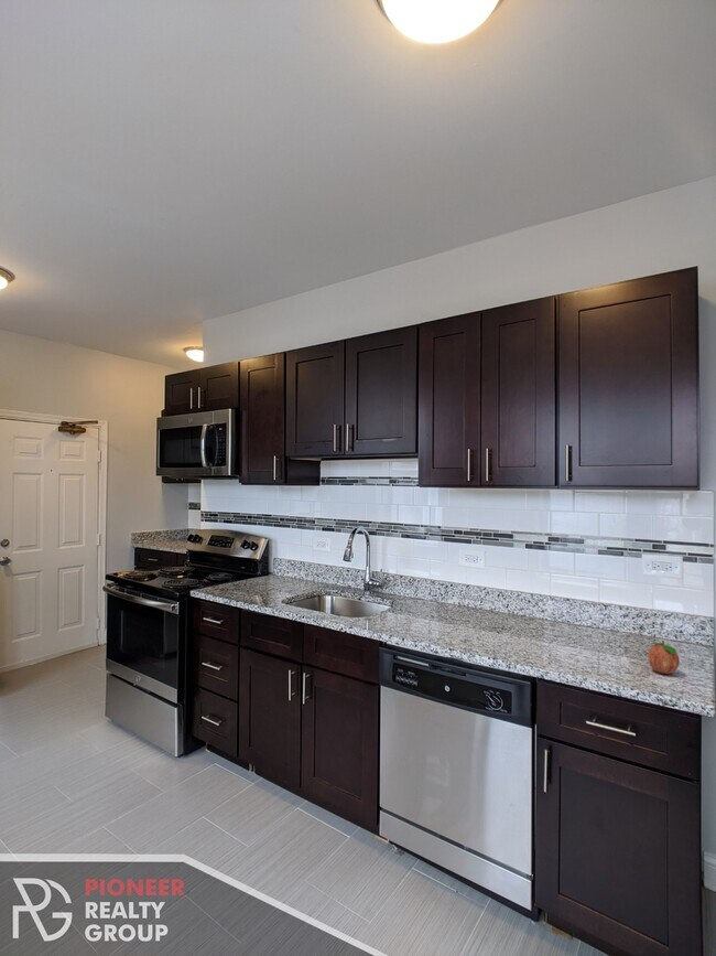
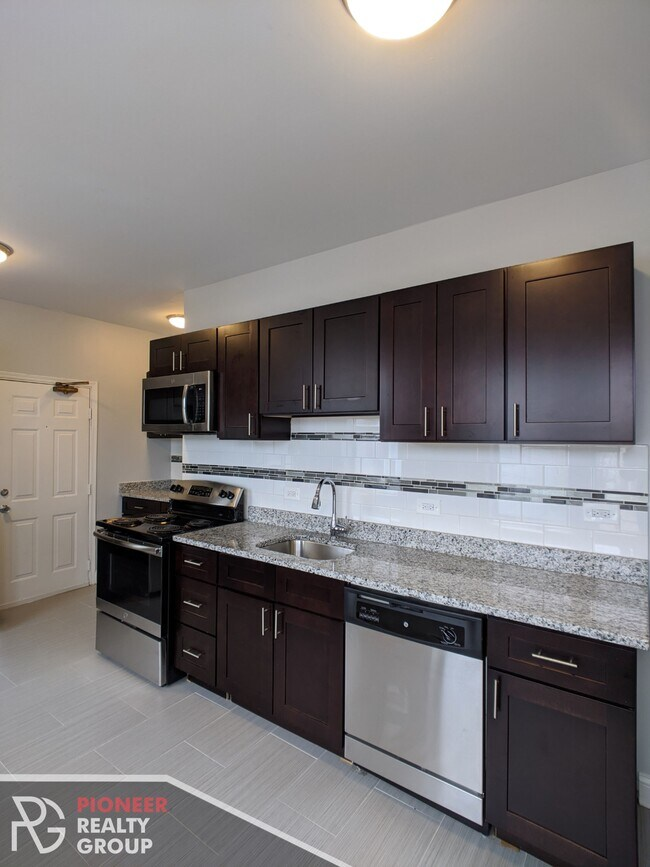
- fruit (663, 656)
